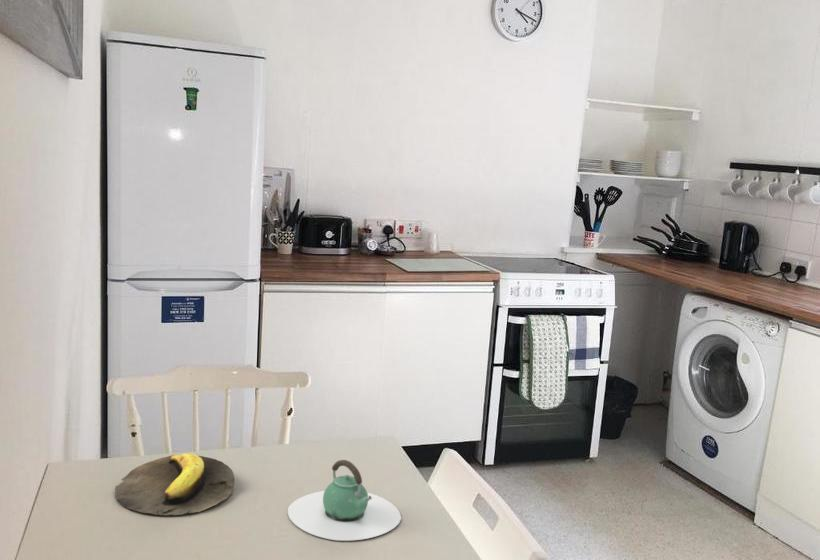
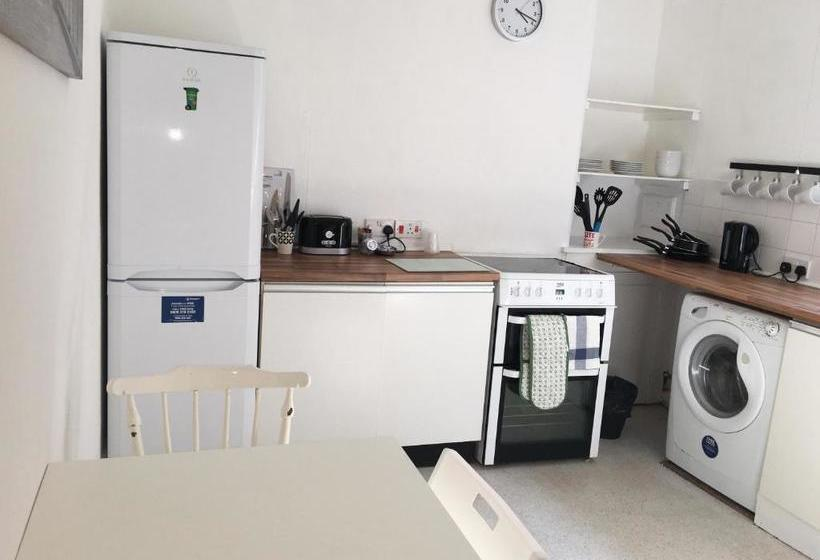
- teapot (346, 487)
- banana (176, 475)
